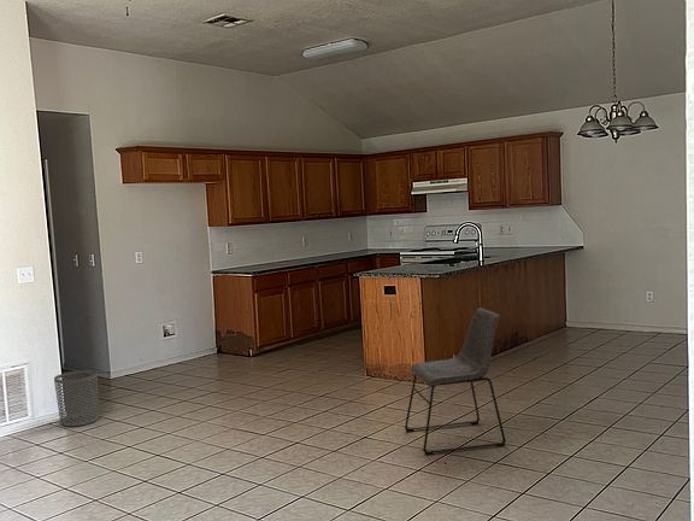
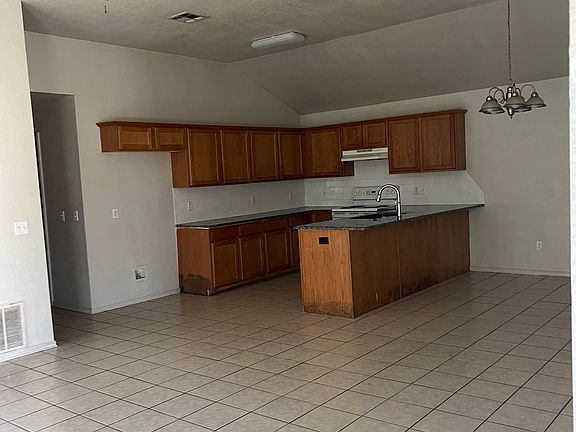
- chair (453, 376)
- waste bin (77, 397)
